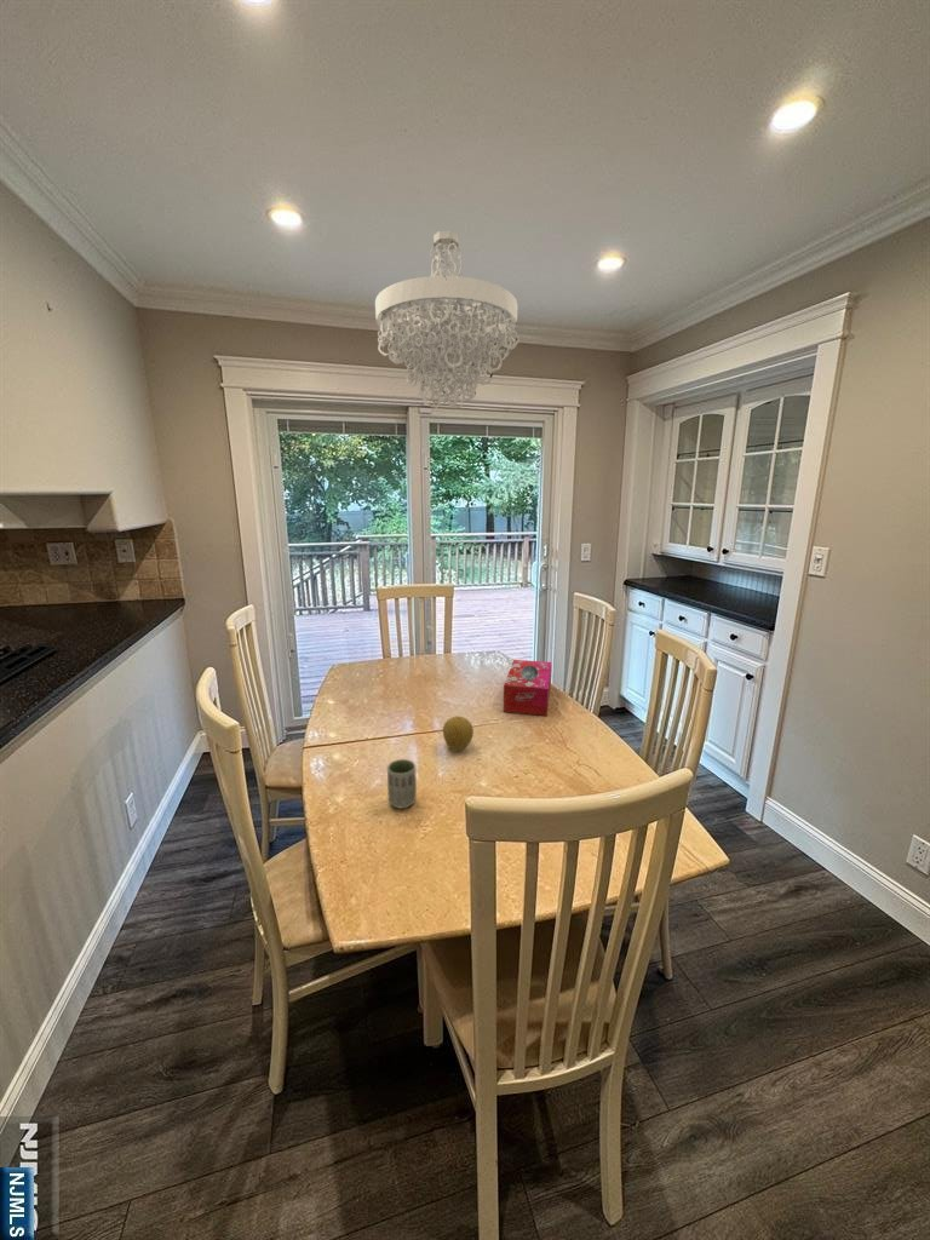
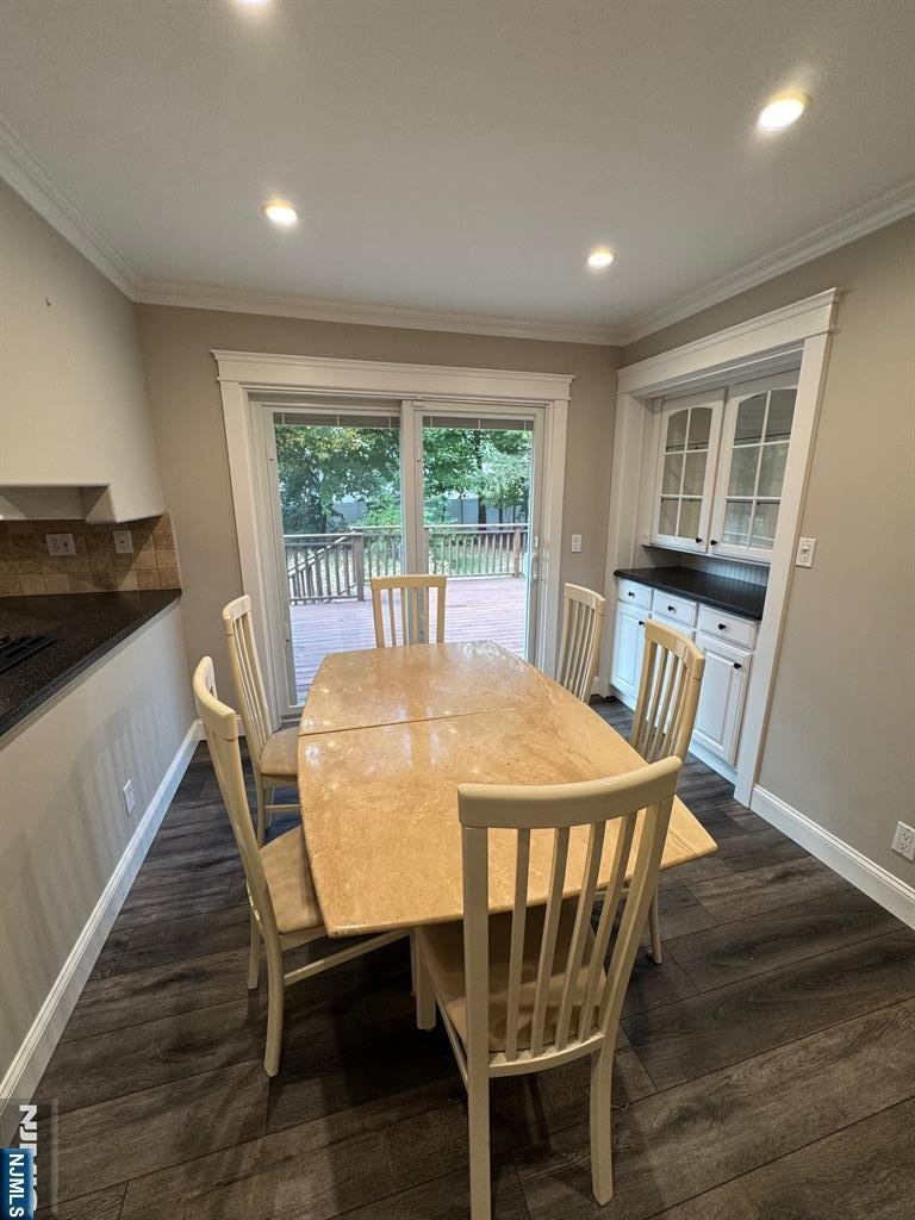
- chandelier (447, 326)
- cup (401, 783)
- fruit (458, 733)
- tissue box (528, 685)
